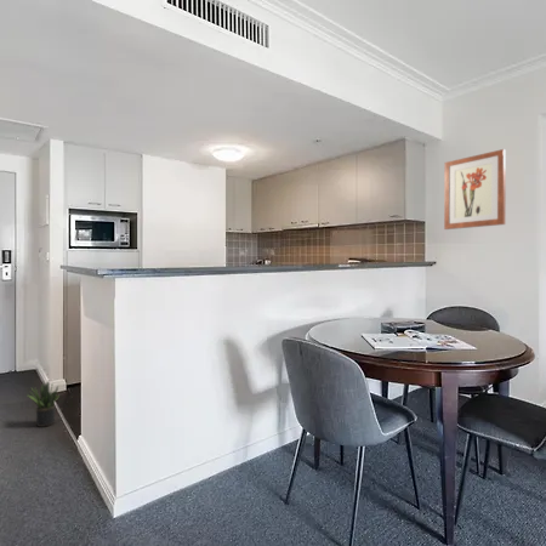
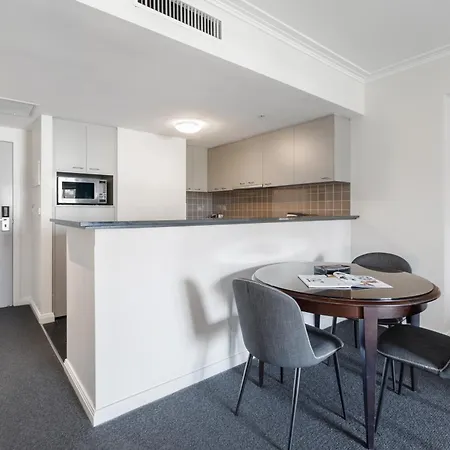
- wall art (473, 192)
- potted plant (42, 403)
